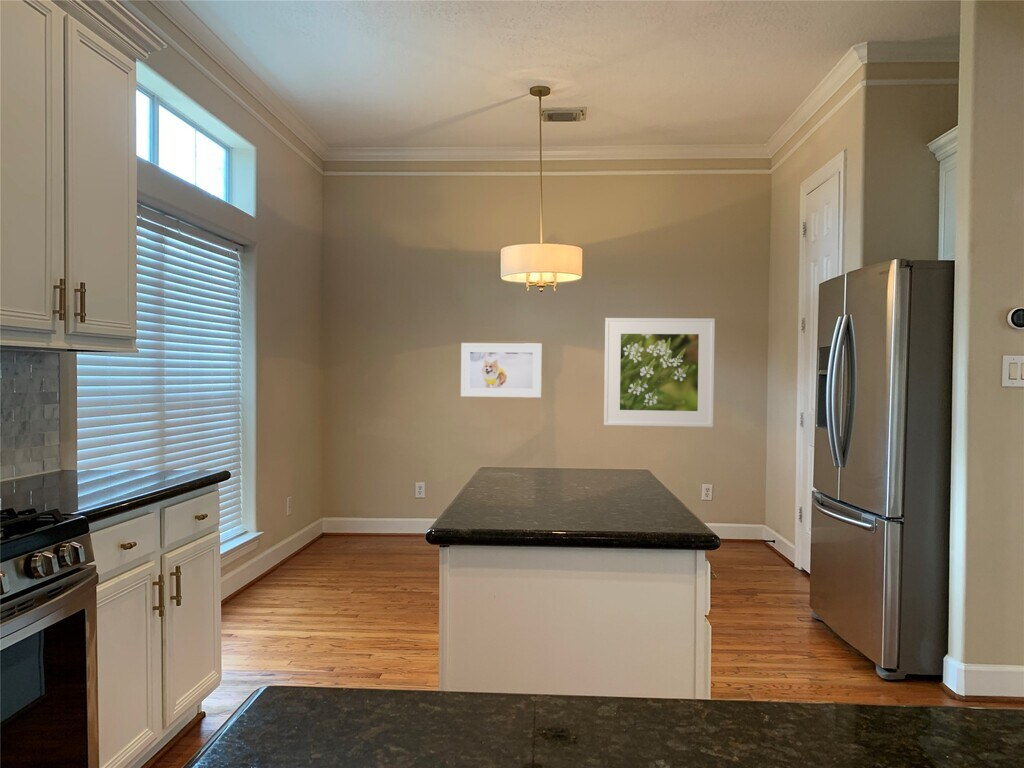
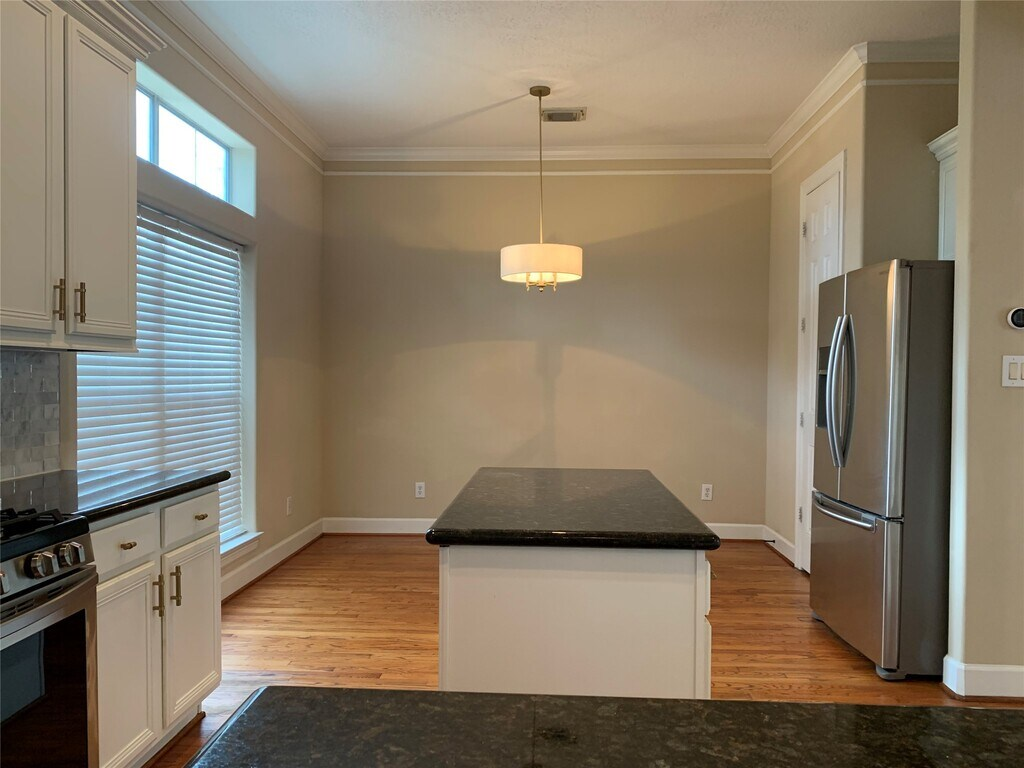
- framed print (501, 370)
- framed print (658, 372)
